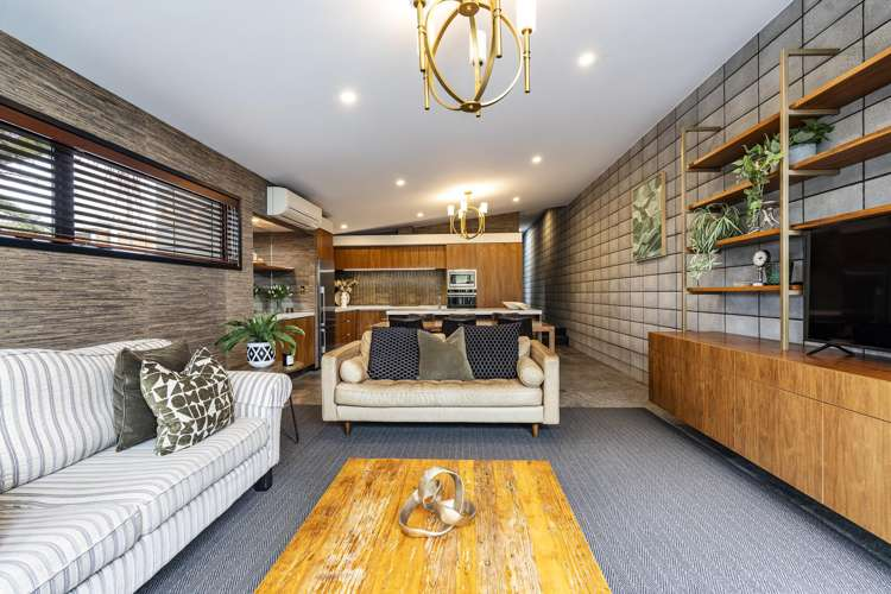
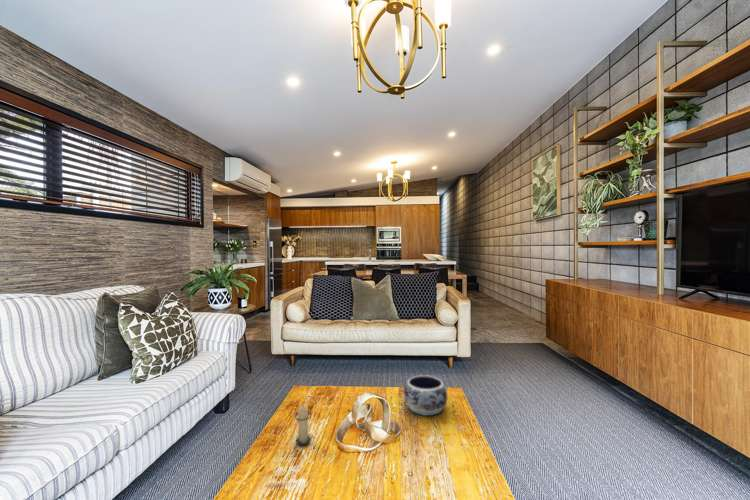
+ decorative bowl (425, 394)
+ candle (303, 422)
